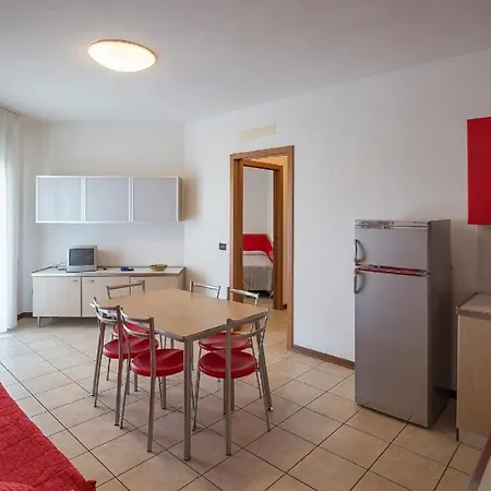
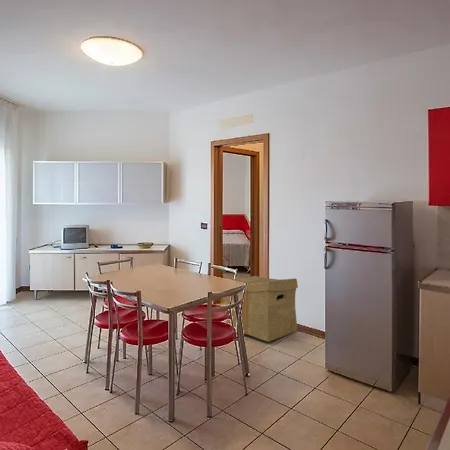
+ cardboard box (261, 303)
